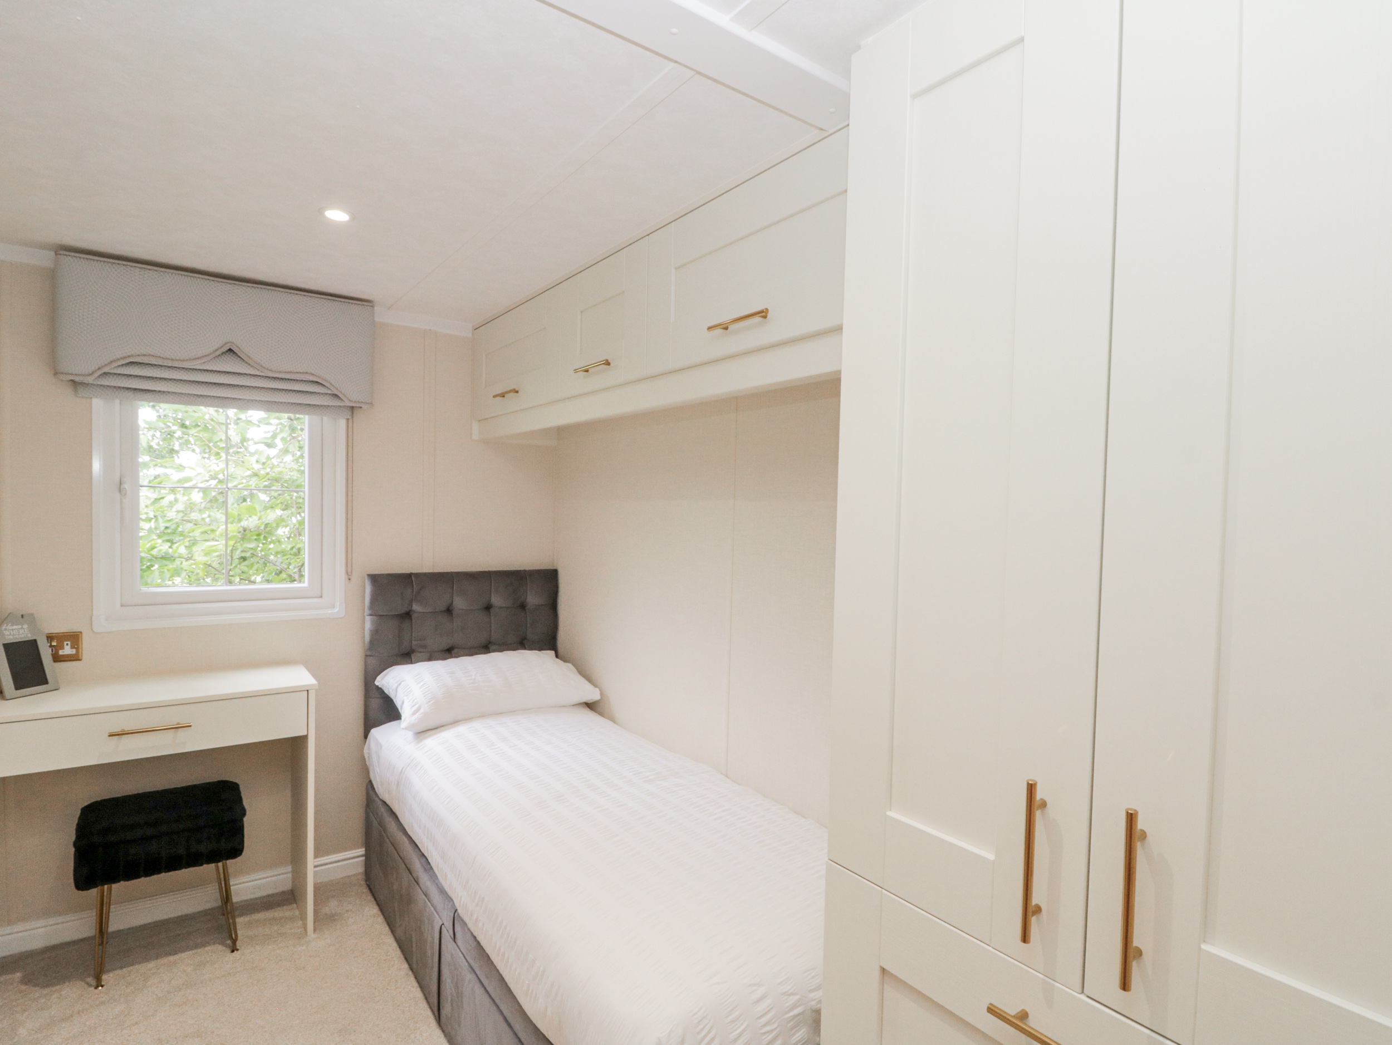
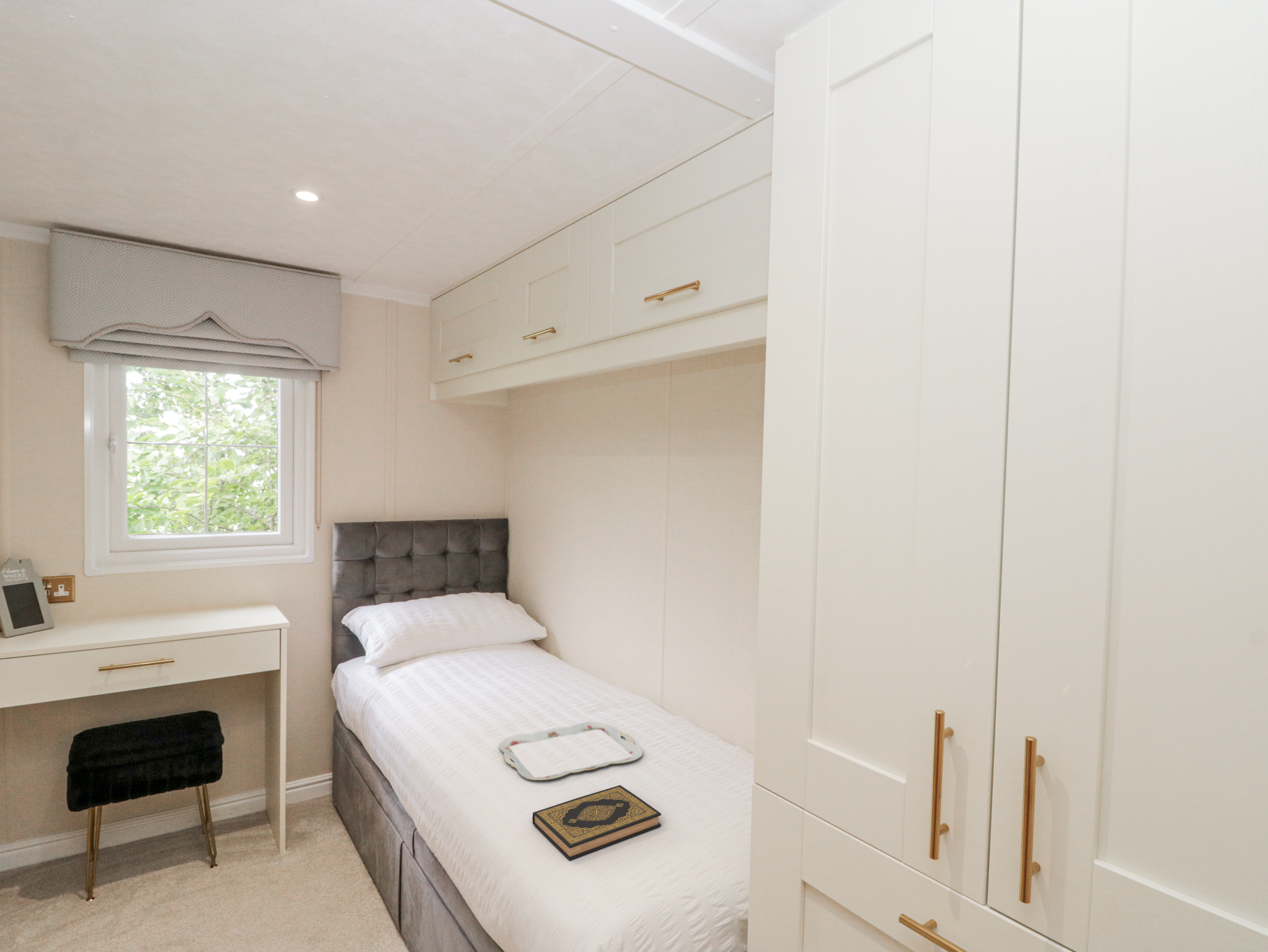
+ hardback book (596, 819)
+ serving tray (566, 735)
